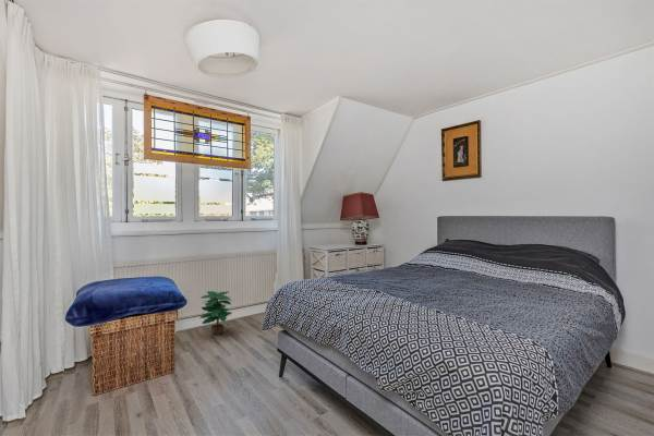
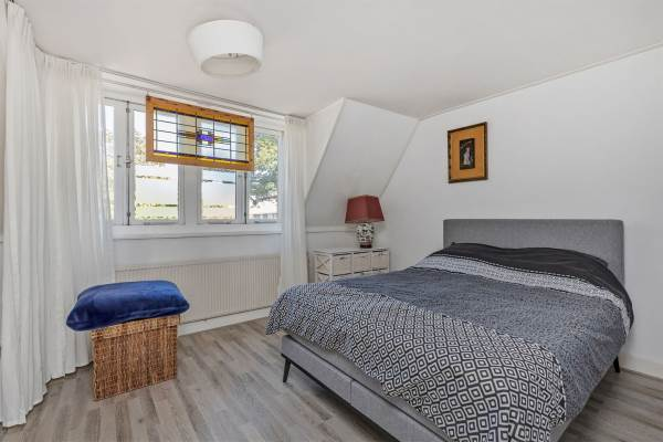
- potted plant (216, 313)
